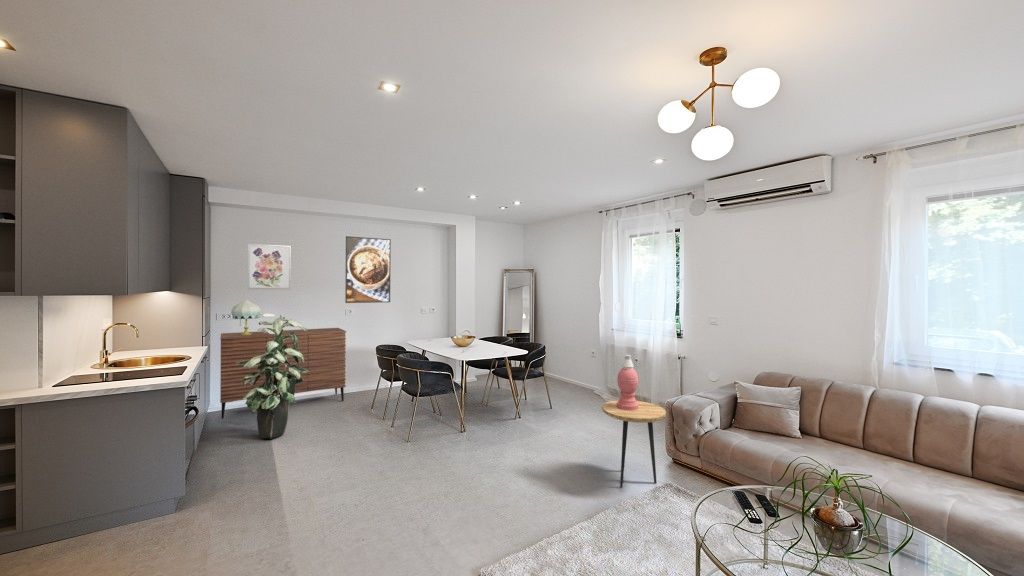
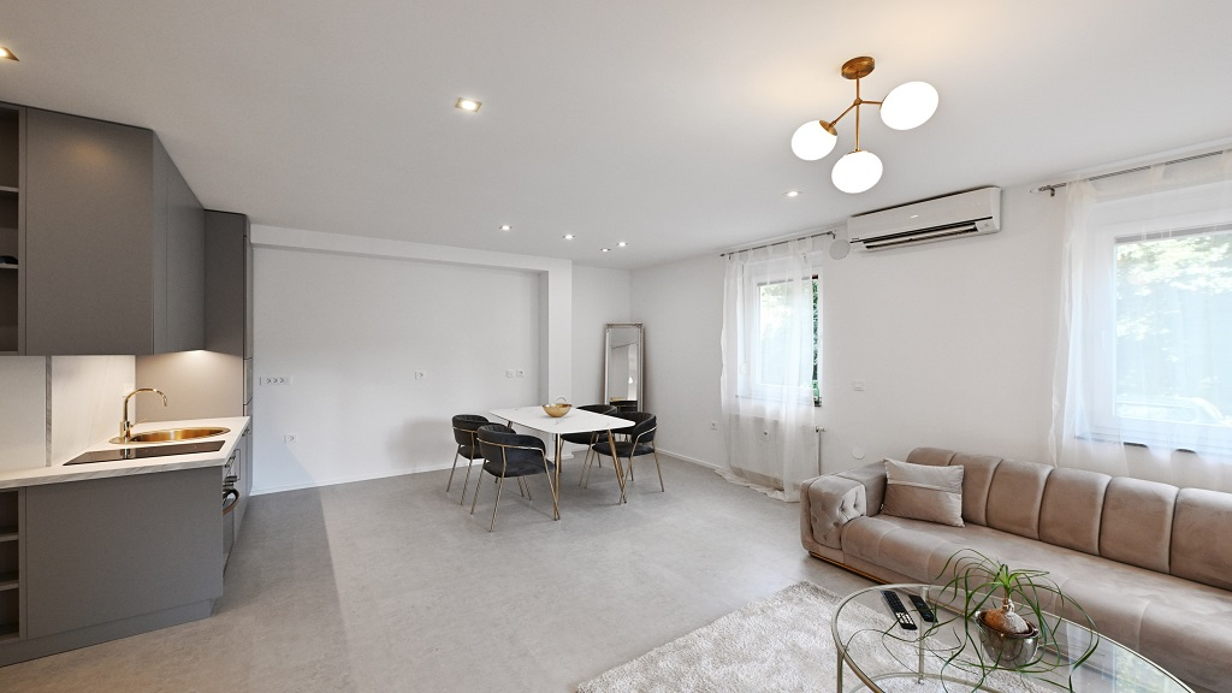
- side table (625, 444)
- table lamp (246, 316)
- indoor plant (272, 374)
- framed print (368, 270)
- table lamp (627, 381)
- wall art (269, 267)
- sideboard (286, 368)
